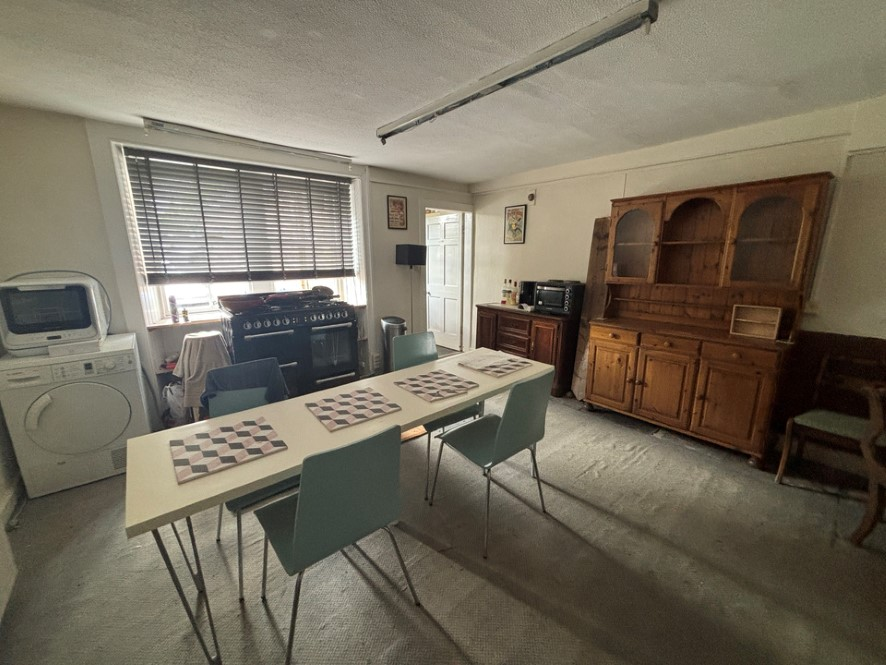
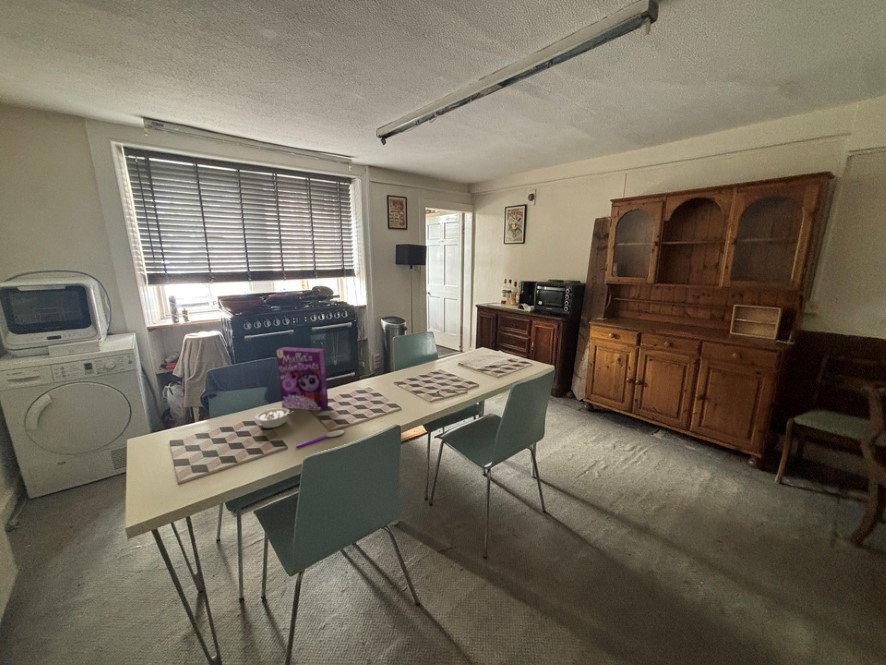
+ legume (274, 417)
+ cereal box (303, 378)
+ spoon (321, 437)
